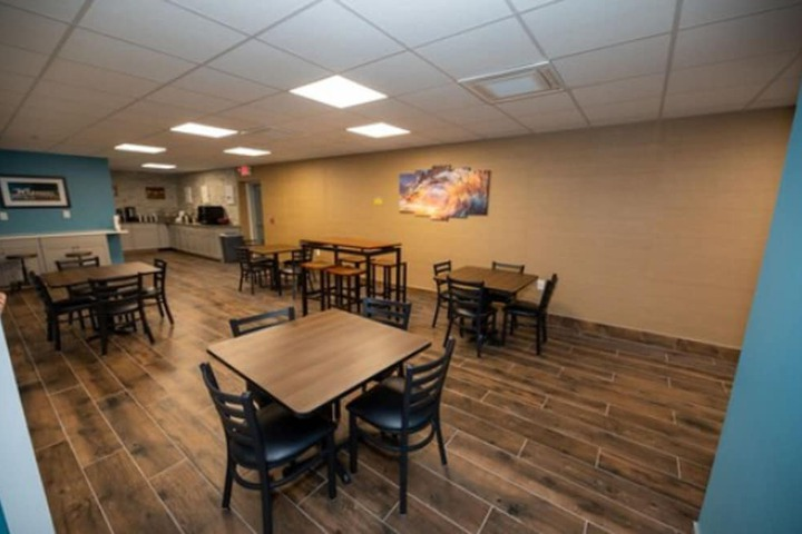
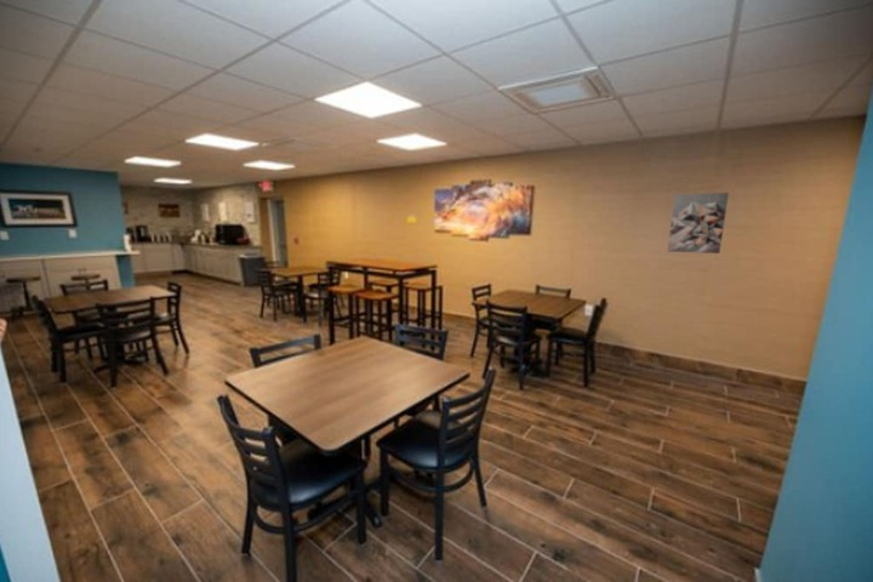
+ wall art (696, 223)
